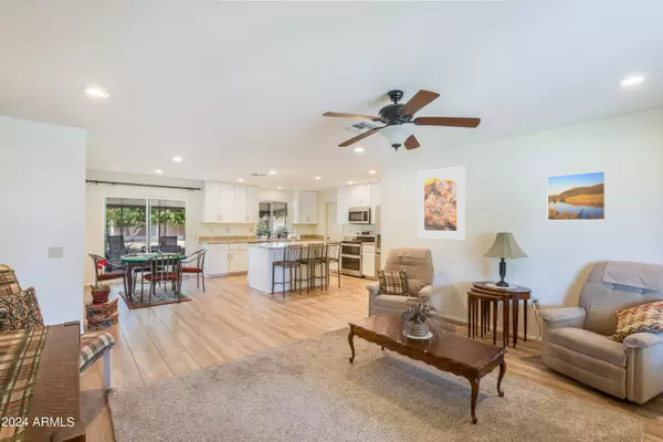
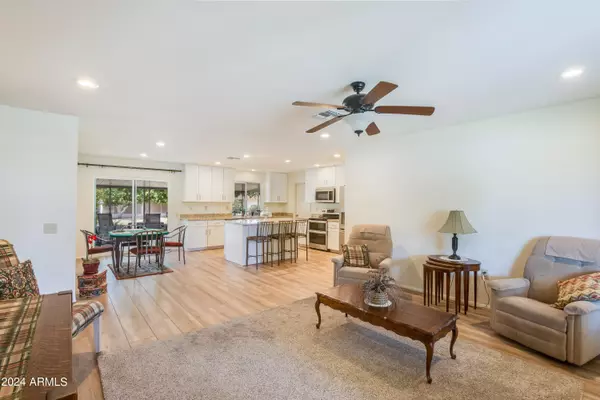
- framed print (575, 197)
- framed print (440, 203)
